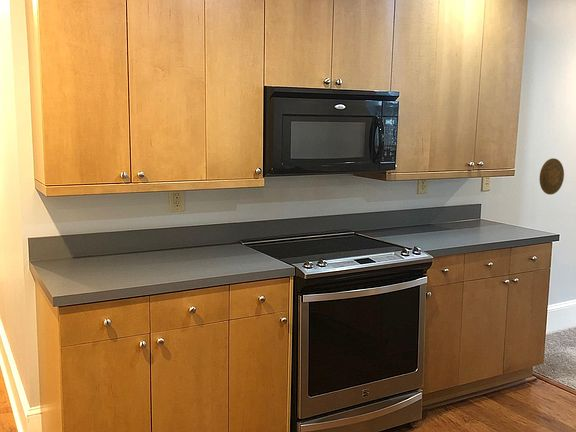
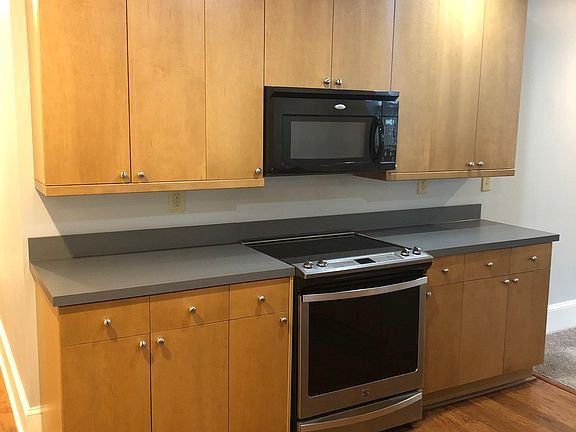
- decorative plate (553, 176)
